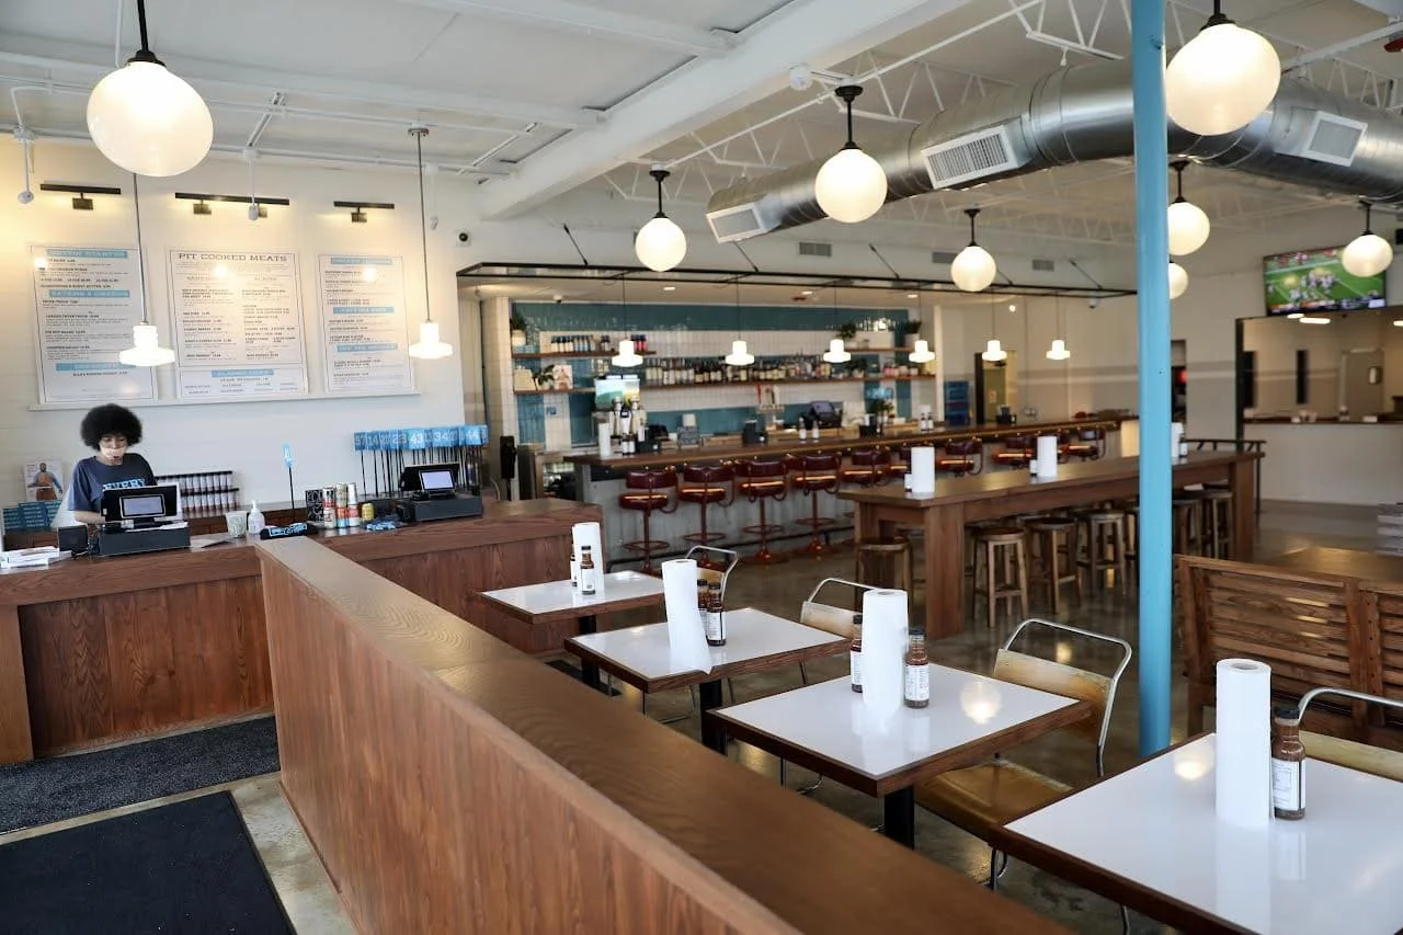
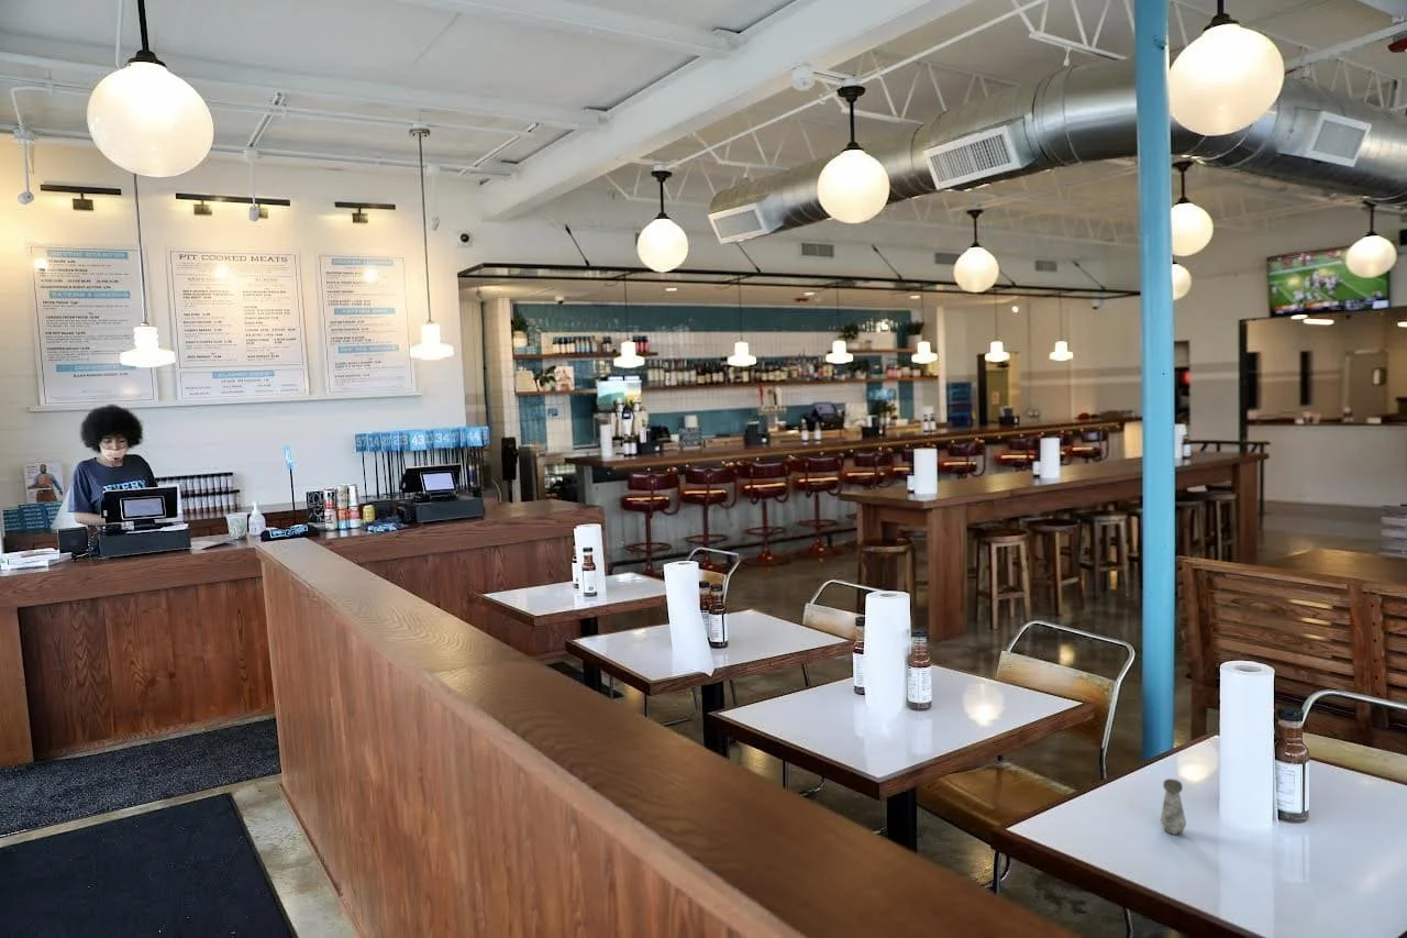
+ salt shaker (1173, 805)
